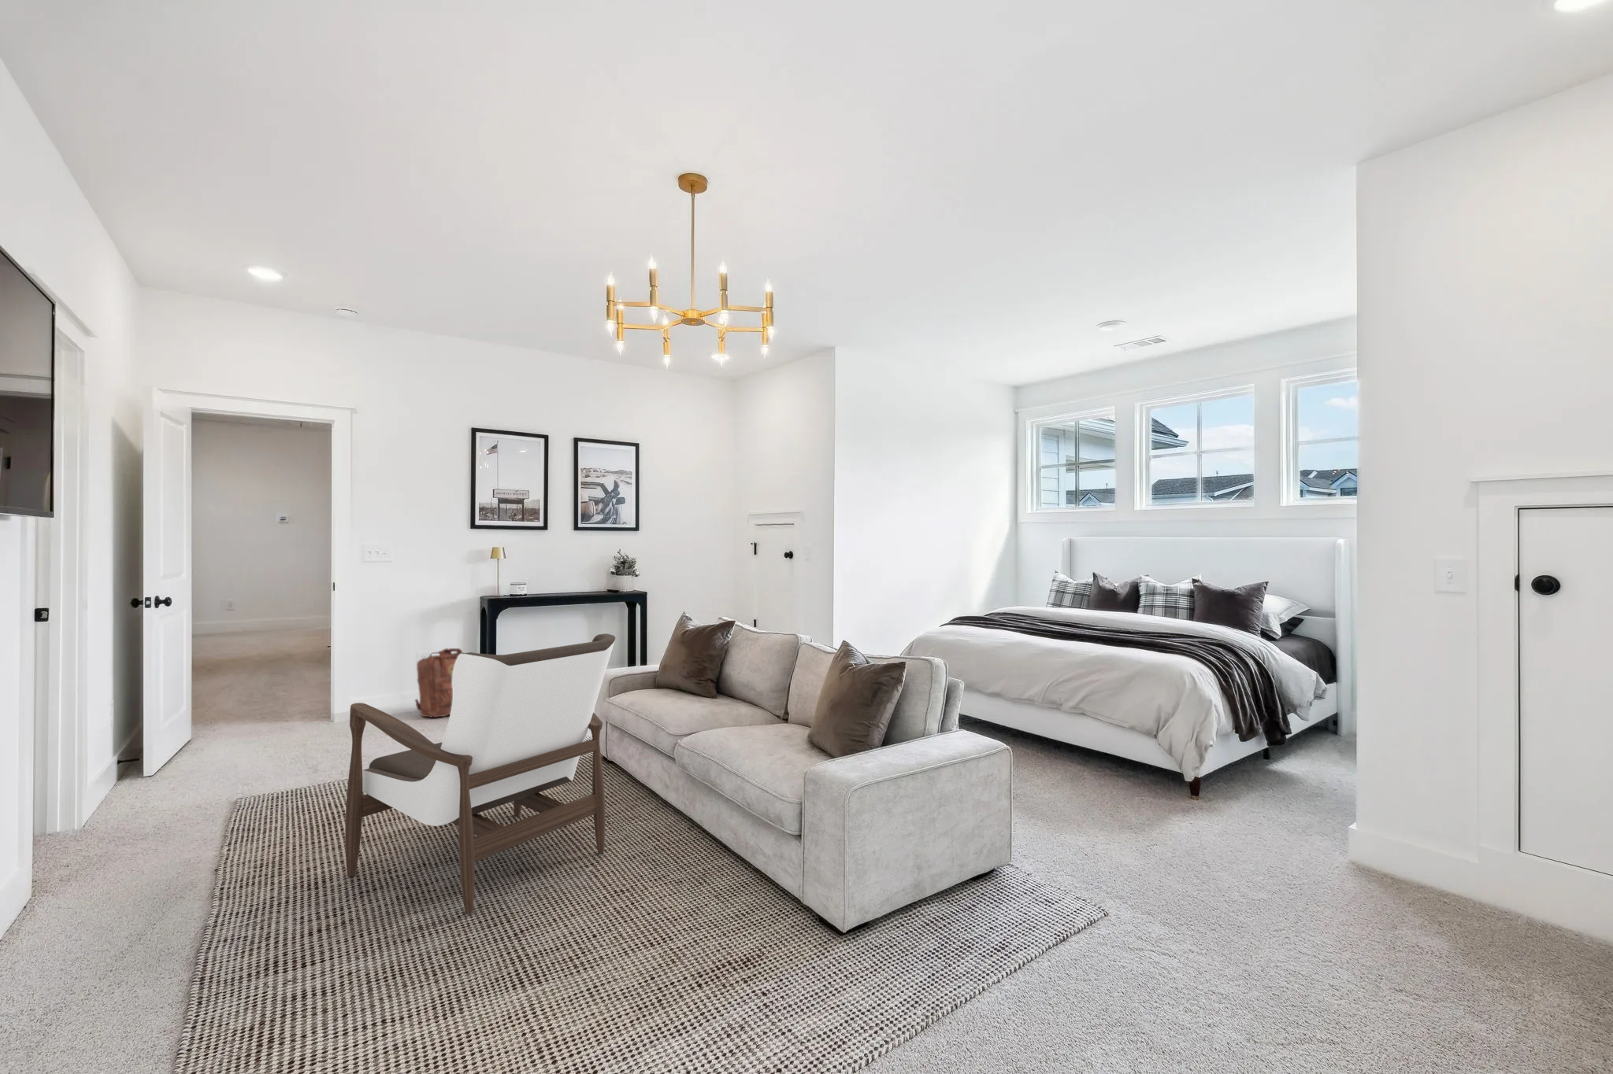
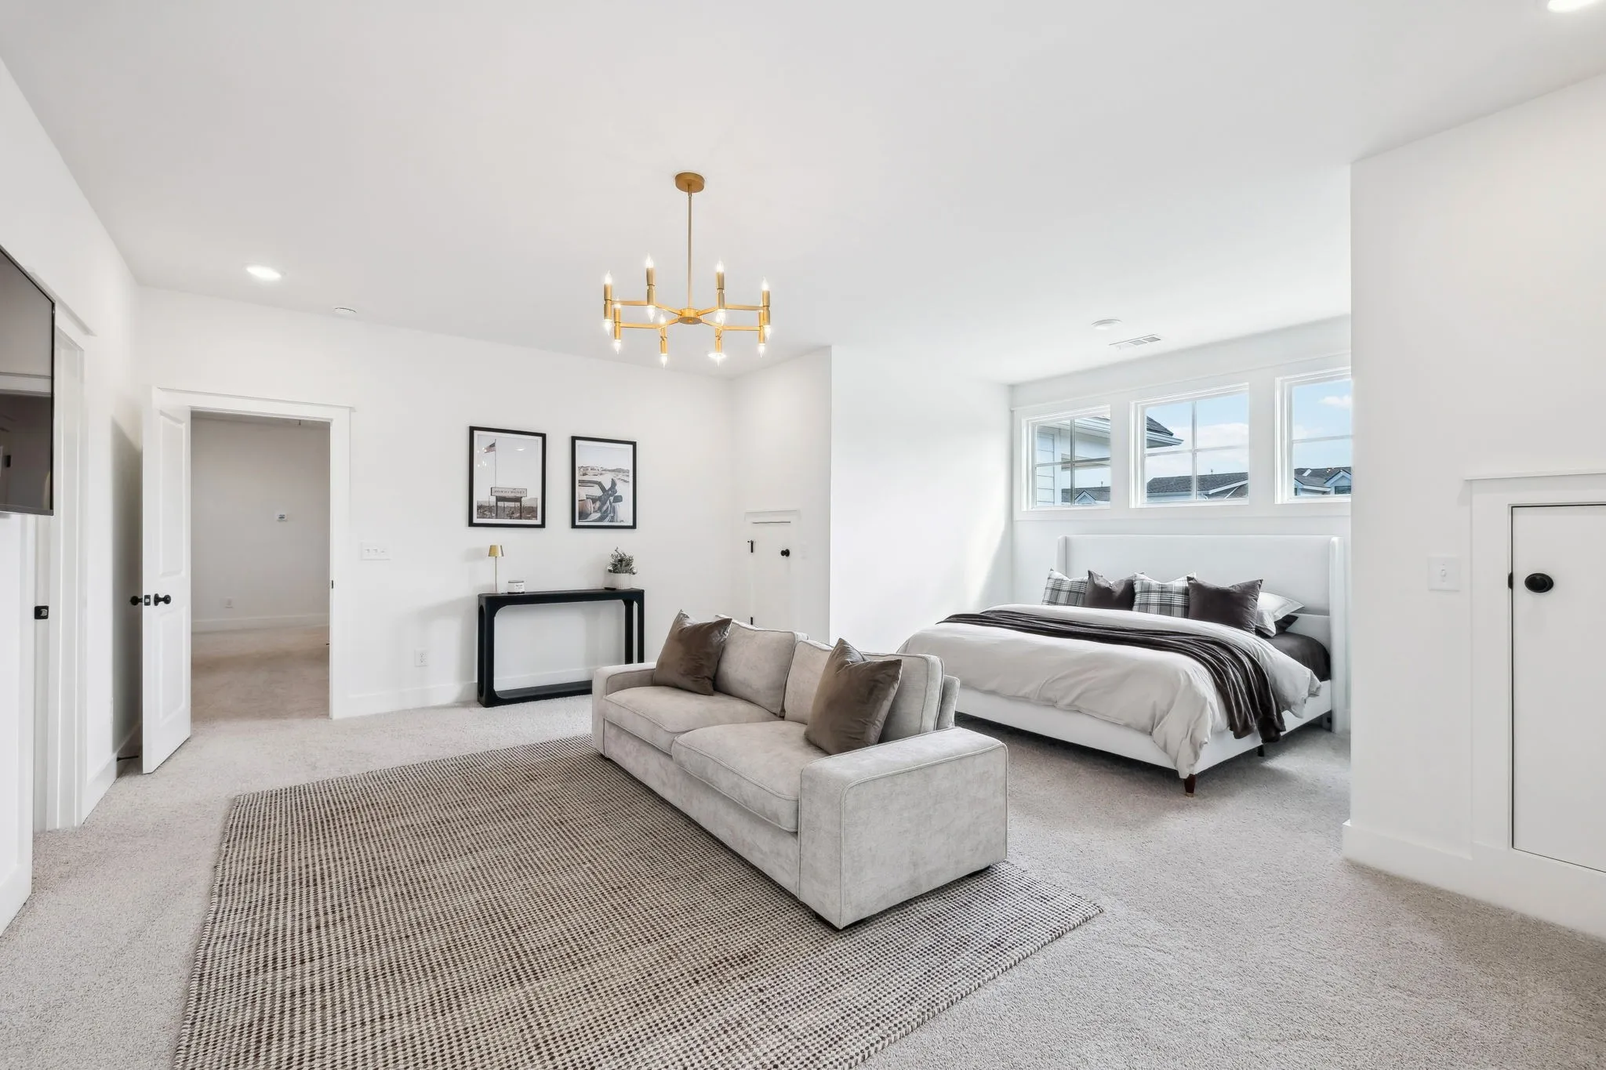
- armchair (490, 748)
- backpack (444, 681)
